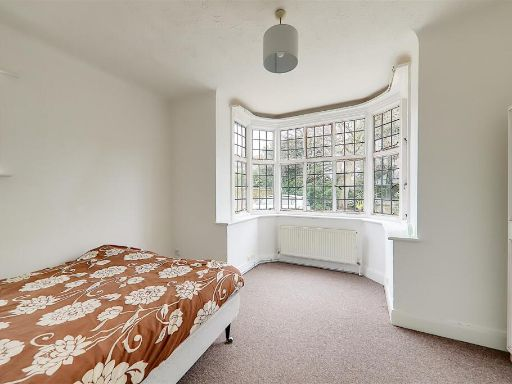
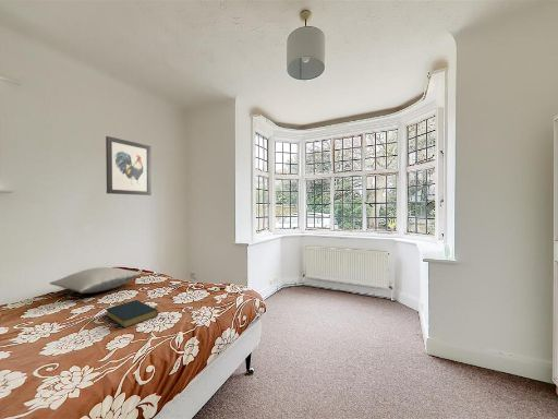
+ wall art (130, 168)
+ hardback book (131, 312)
+ pillow (97, 278)
